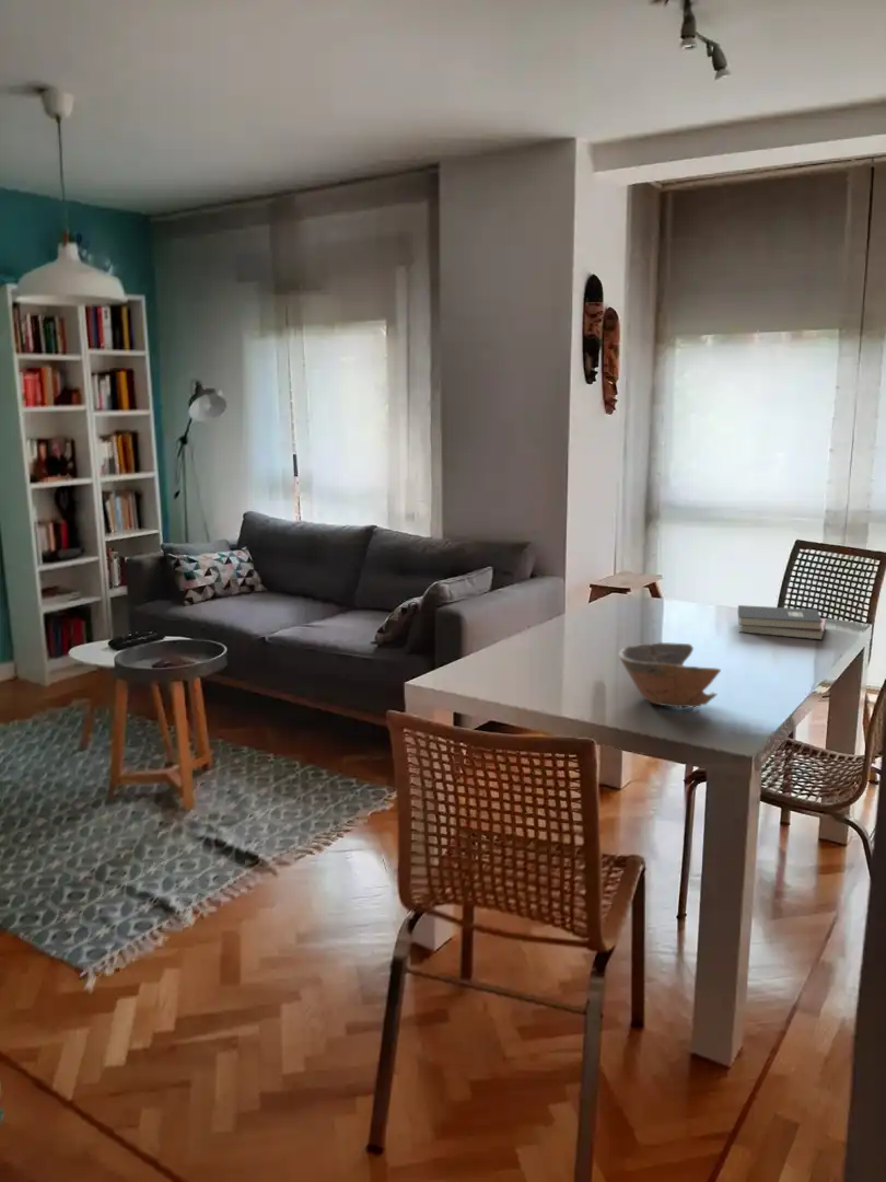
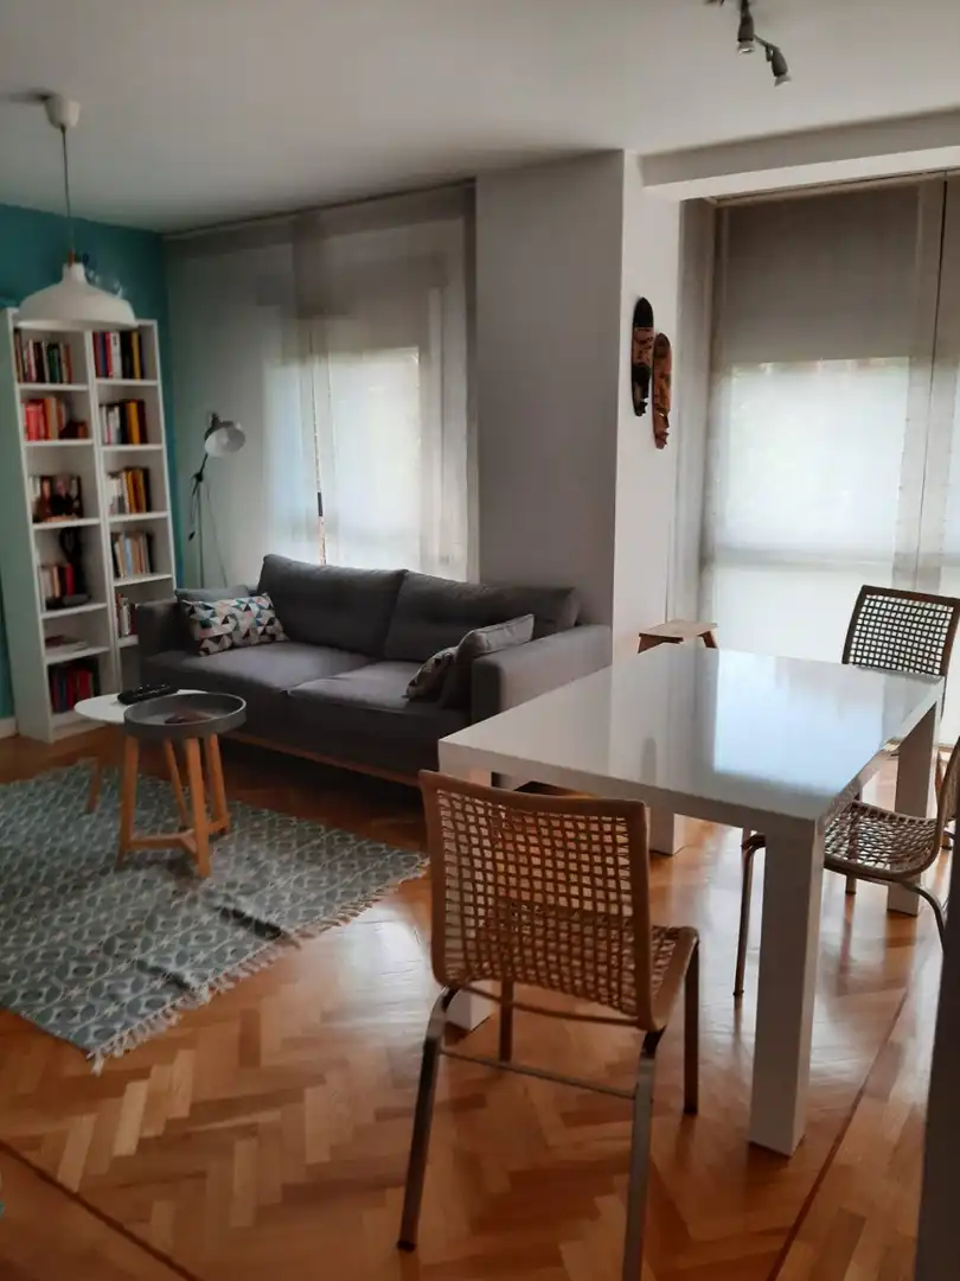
- bowl (666, 674)
- hardback book (778, 621)
